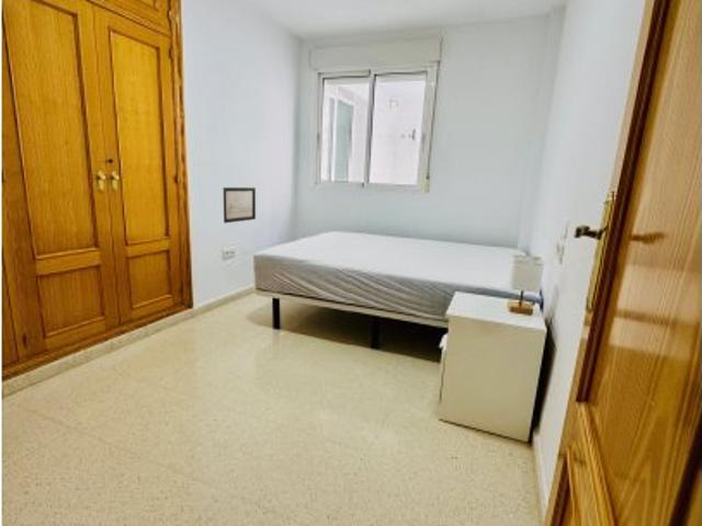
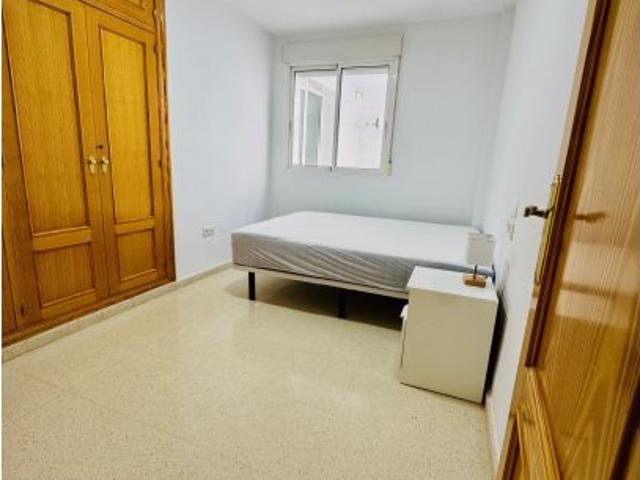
- wall art (240, 204)
